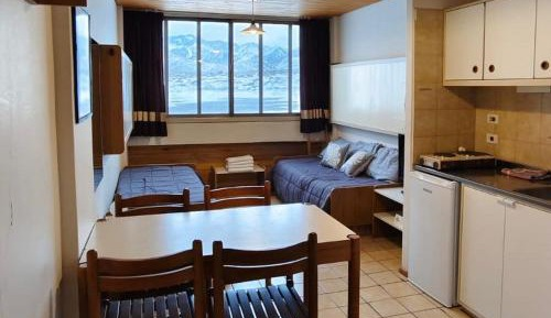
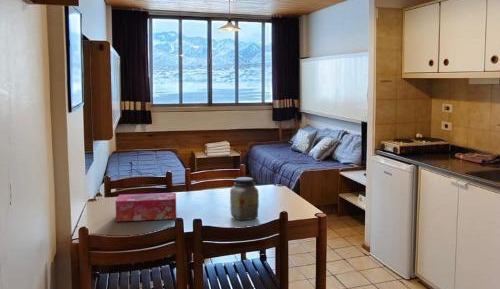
+ tissue box (147, 206)
+ jar (244, 197)
